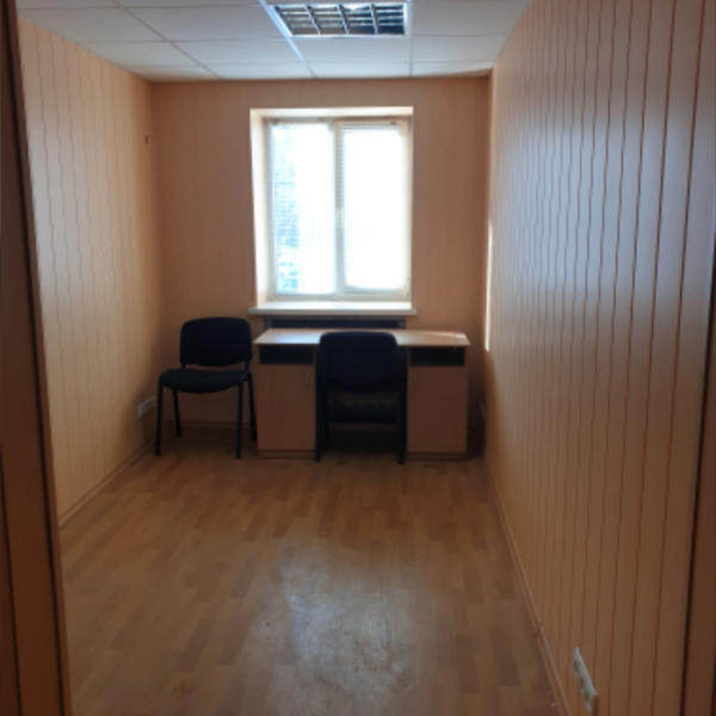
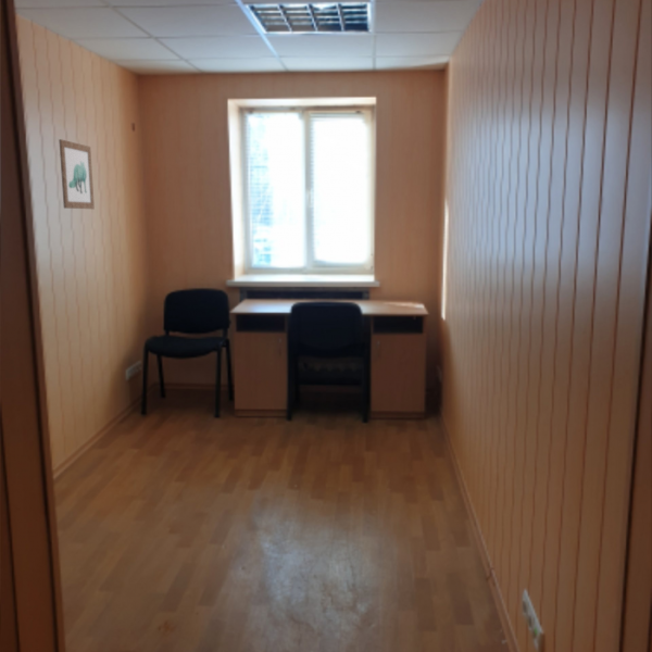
+ wall art (77, 176)
